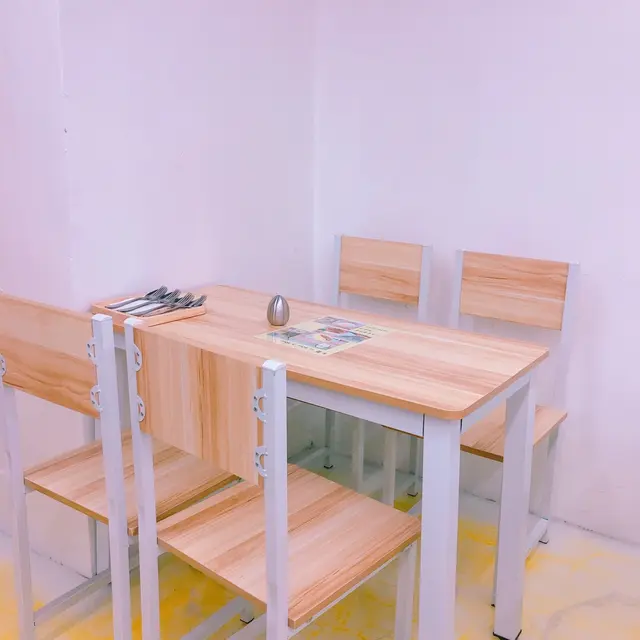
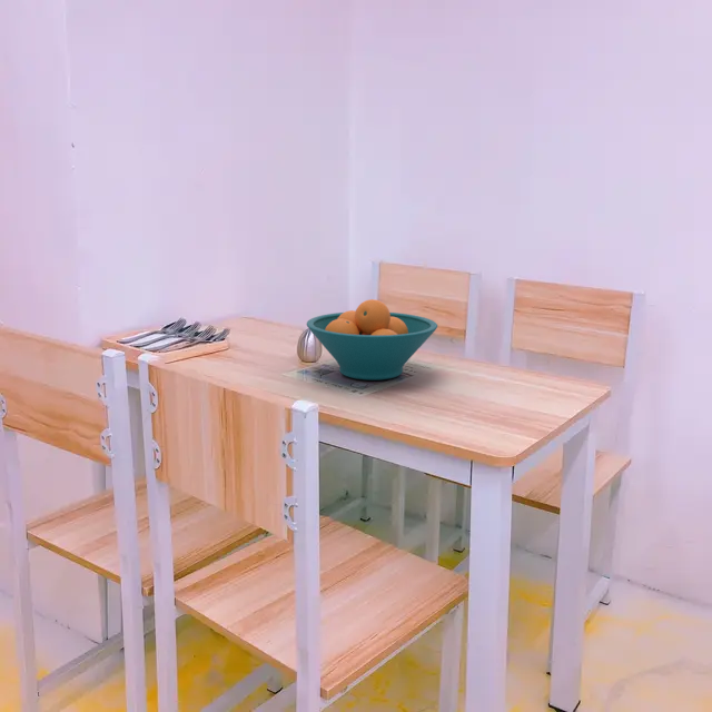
+ fruit bowl (372, 336)
